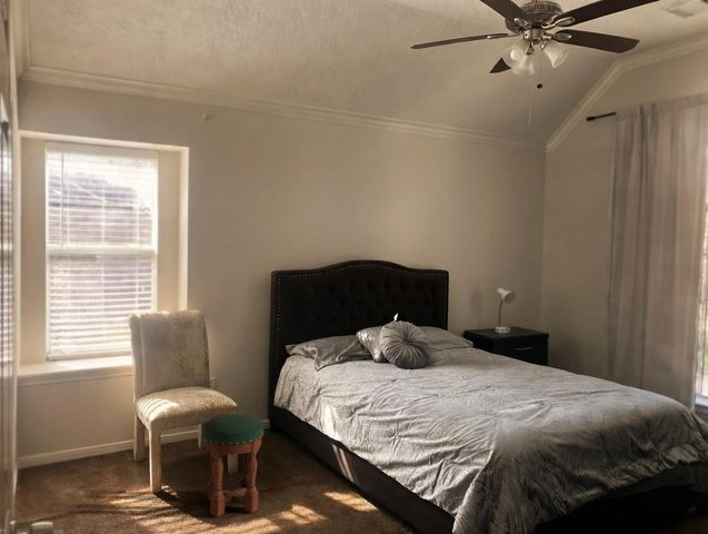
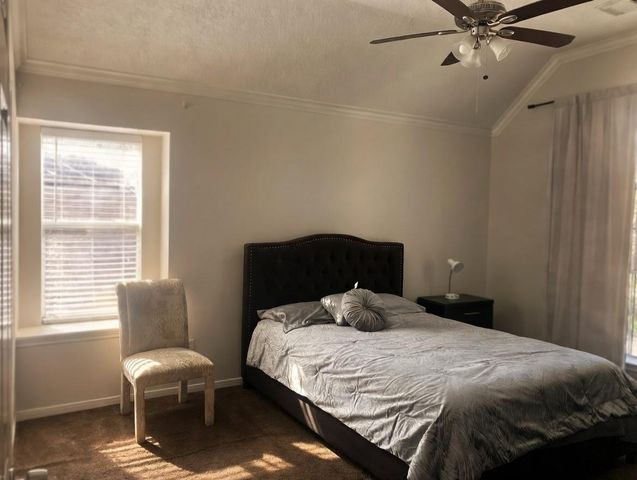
- stool (233, 453)
